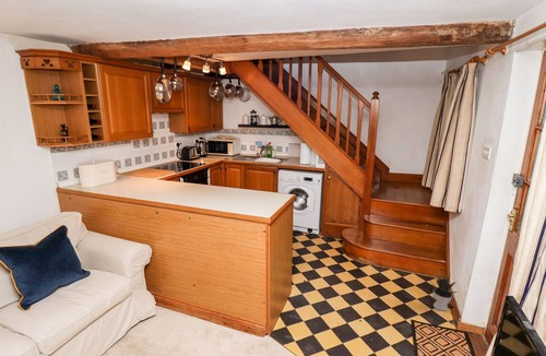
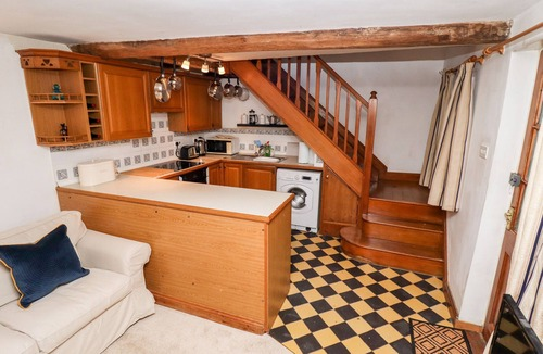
- potted plant (441, 290)
